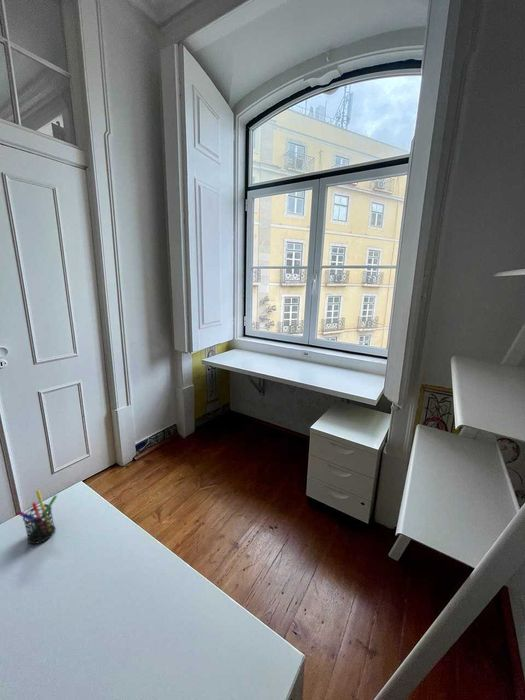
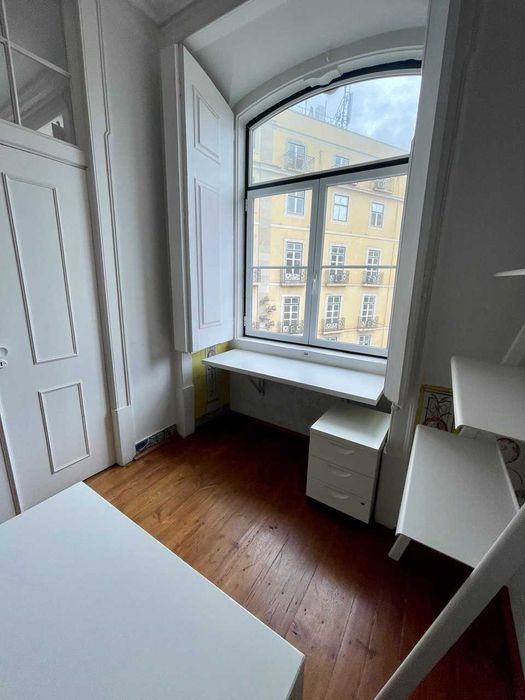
- pen holder (41, 515)
